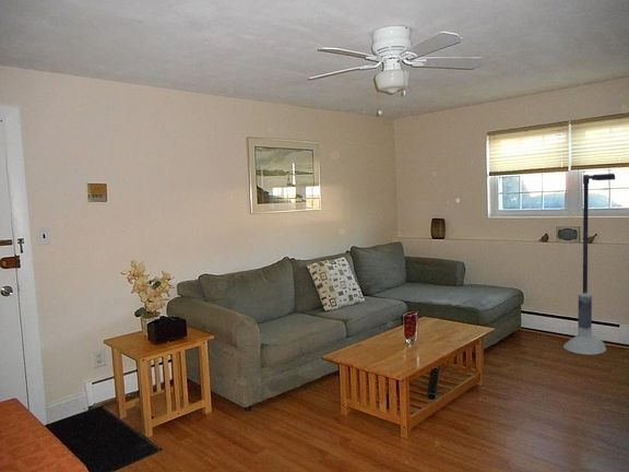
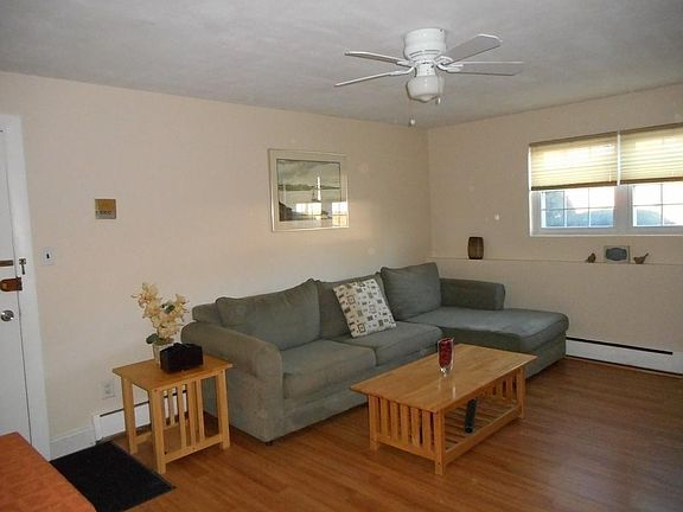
- floor lamp (586, 262)
